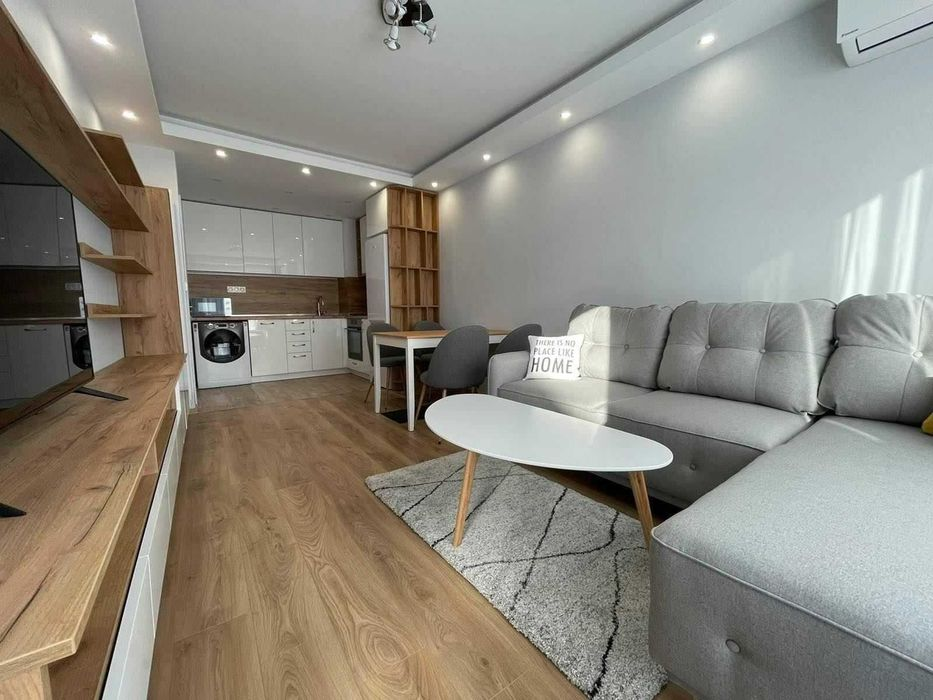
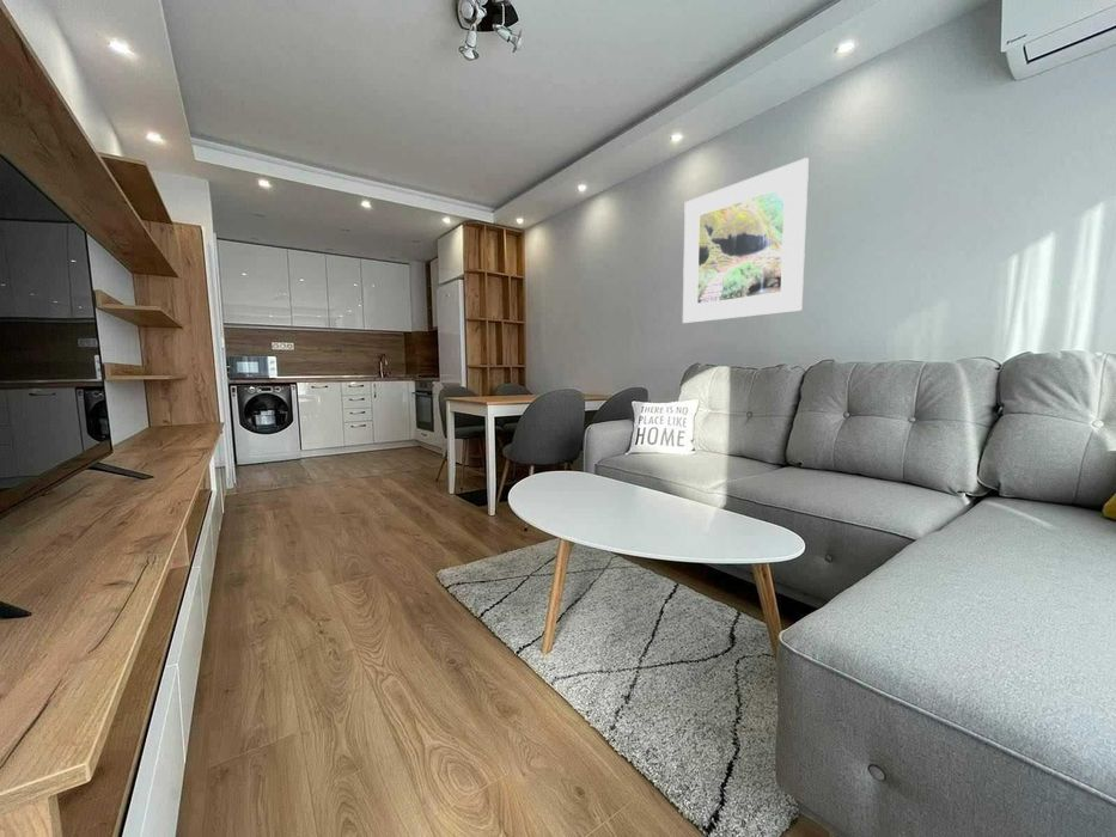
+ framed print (737, 251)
